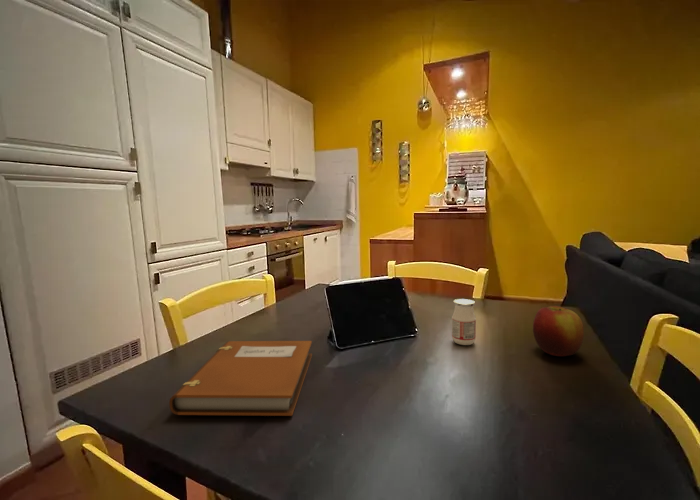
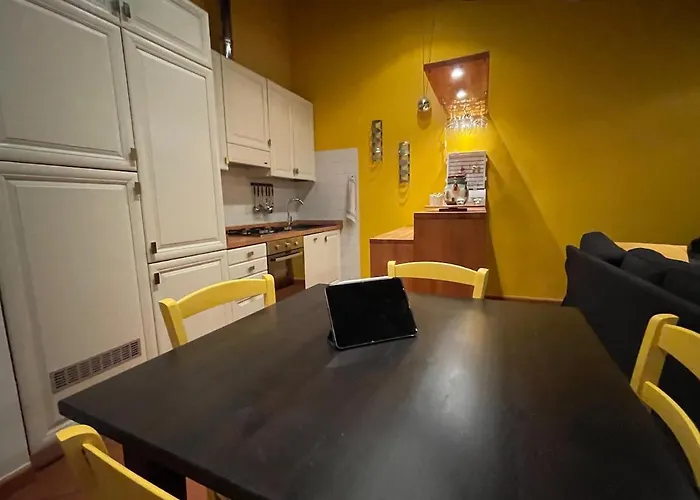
- jam (463, 321)
- apple (557, 330)
- notebook (252, 370)
